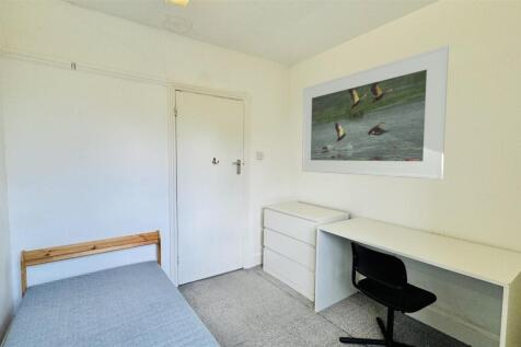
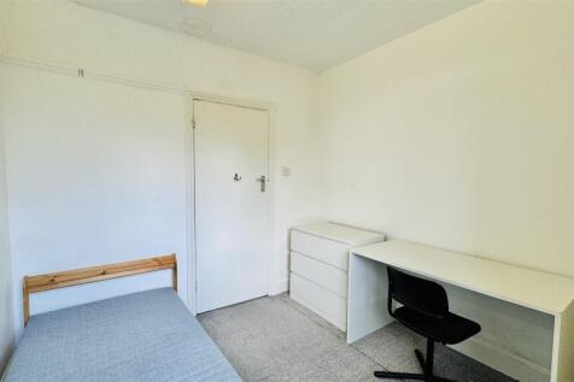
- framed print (357, 124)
